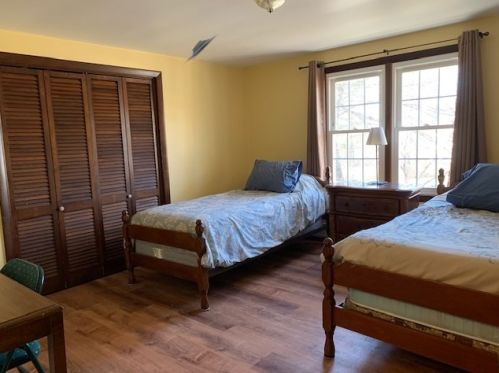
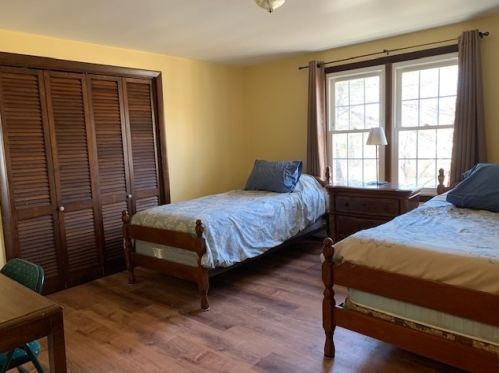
- ceiling light fixture (201, 48)
